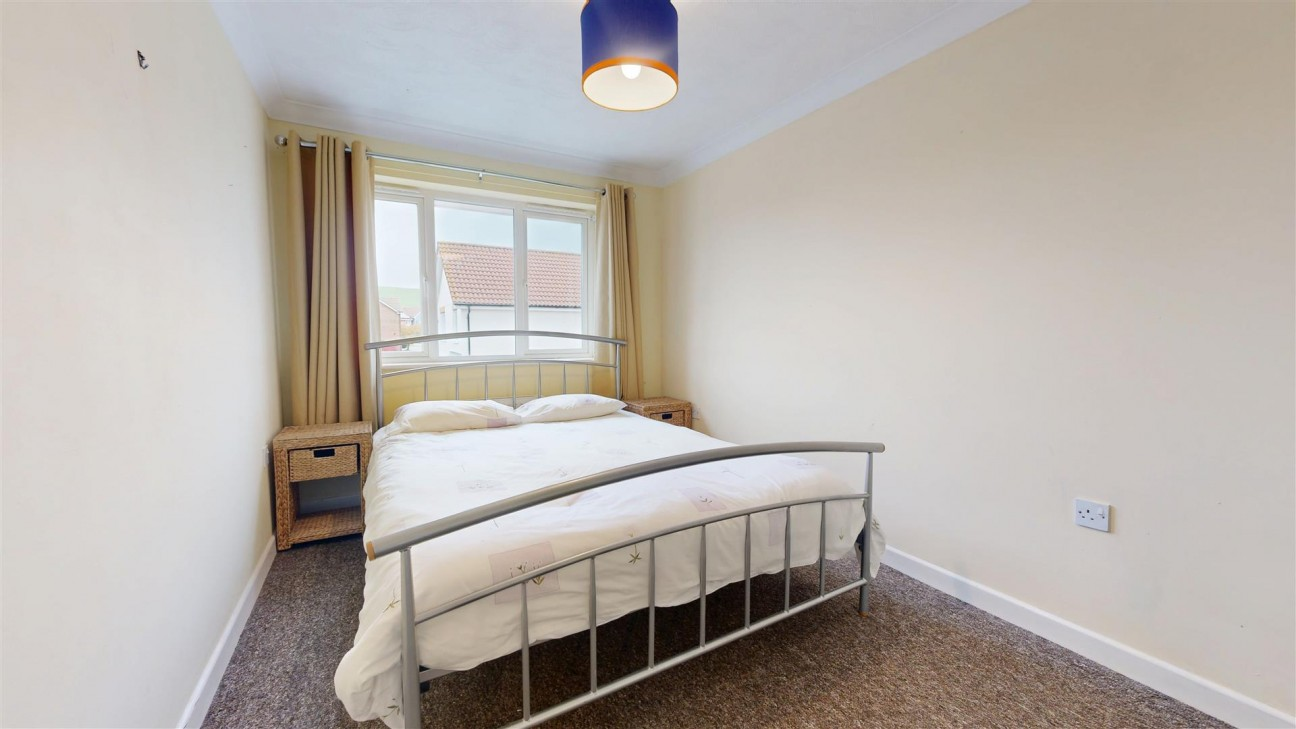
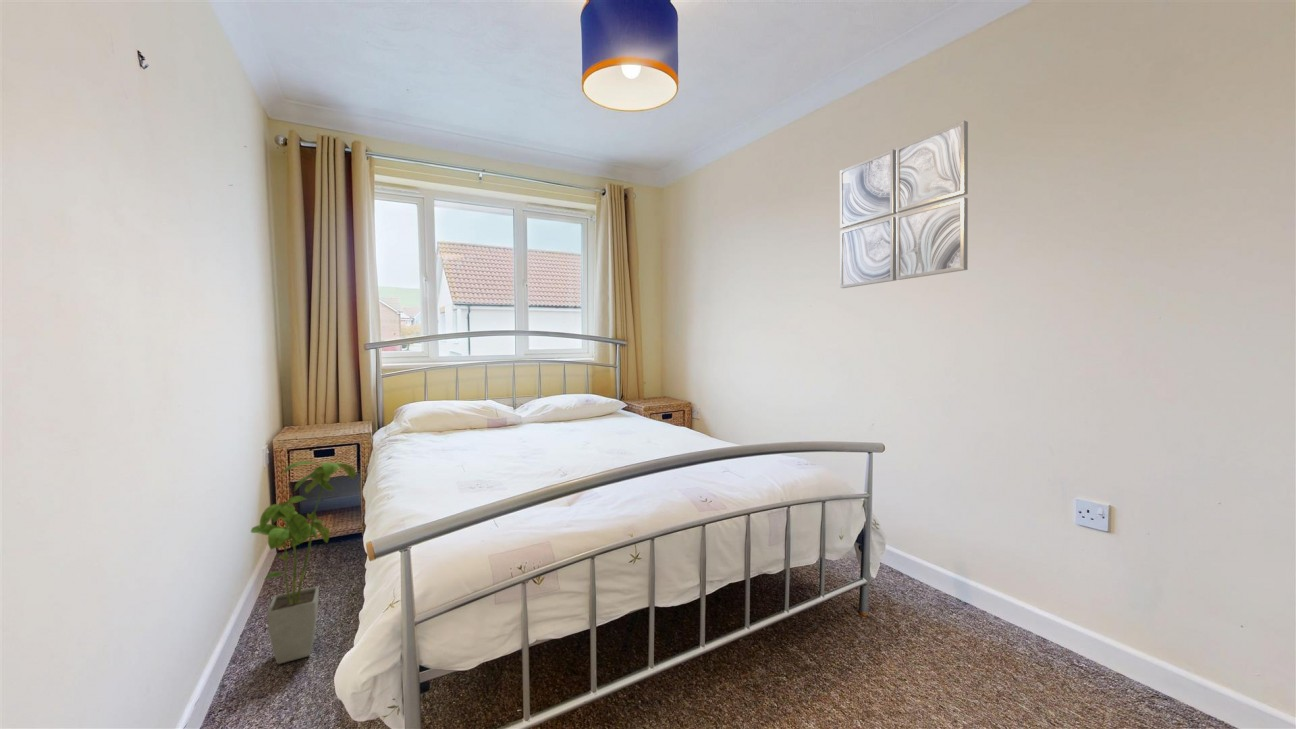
+ house plant (306, 553)
+ wall art (896, 213)
